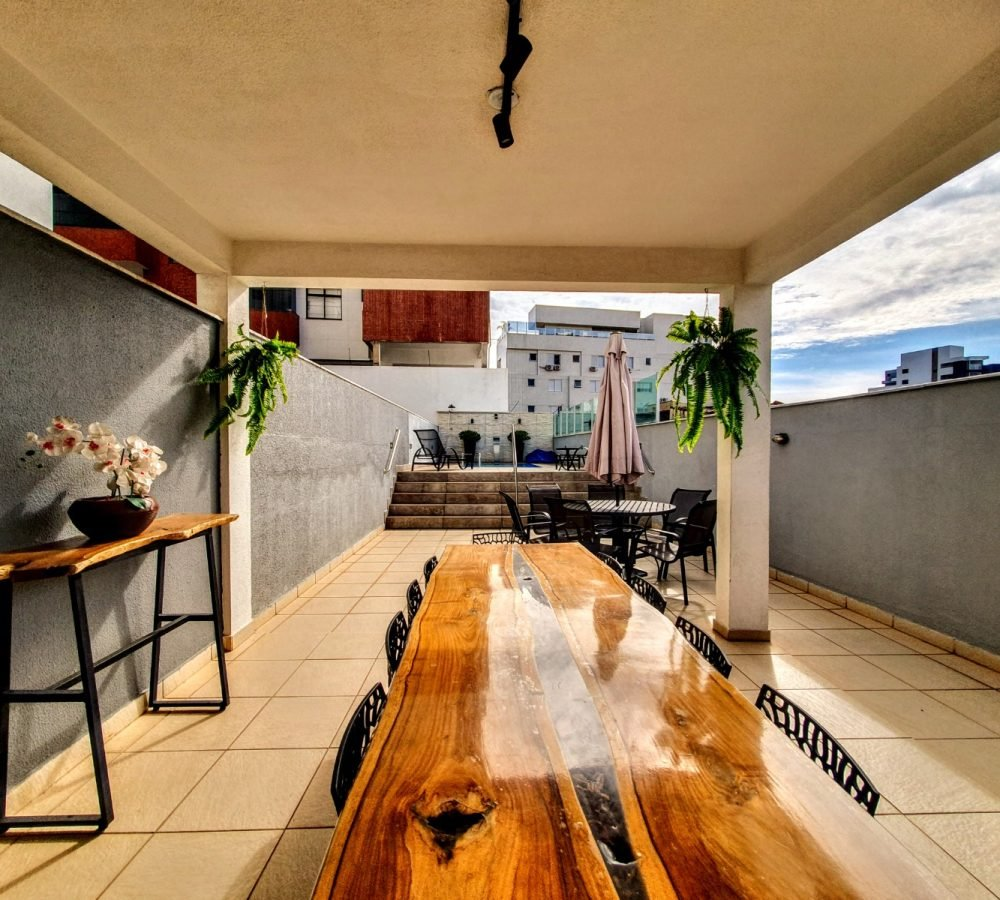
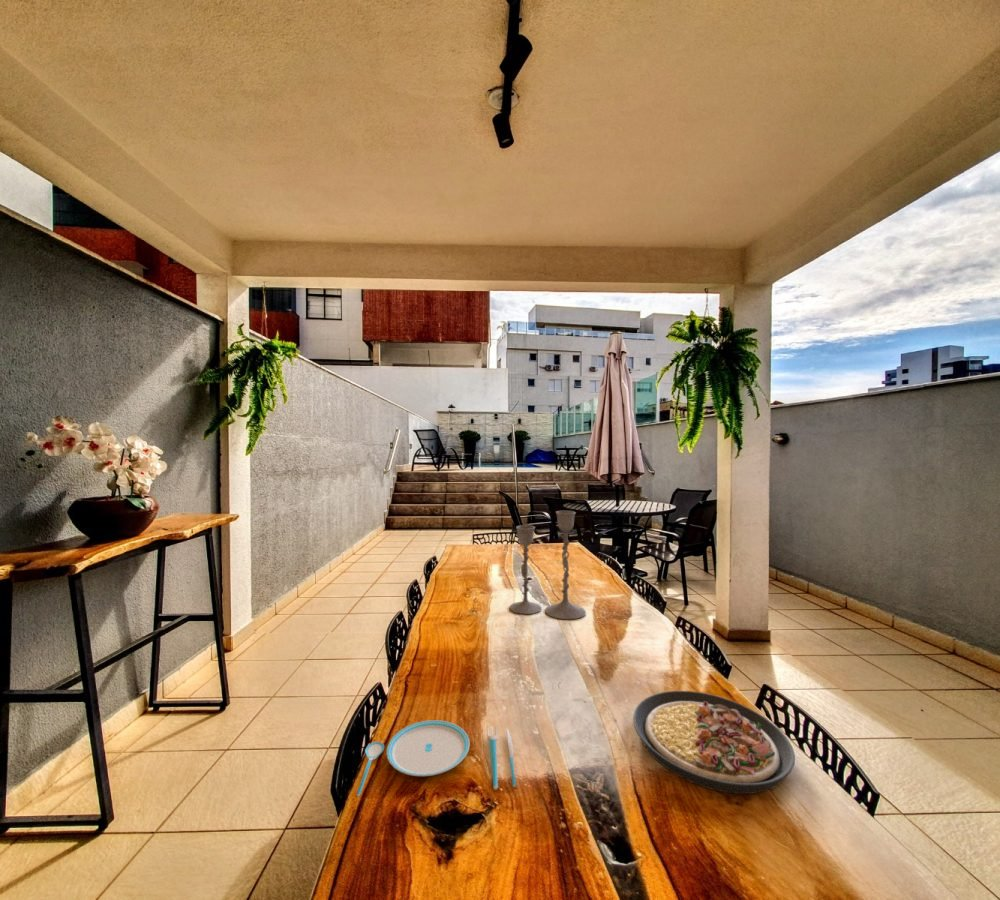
+ plate (708, 733)
+ plate (438, 755)
+ candlestick (562, 561)
